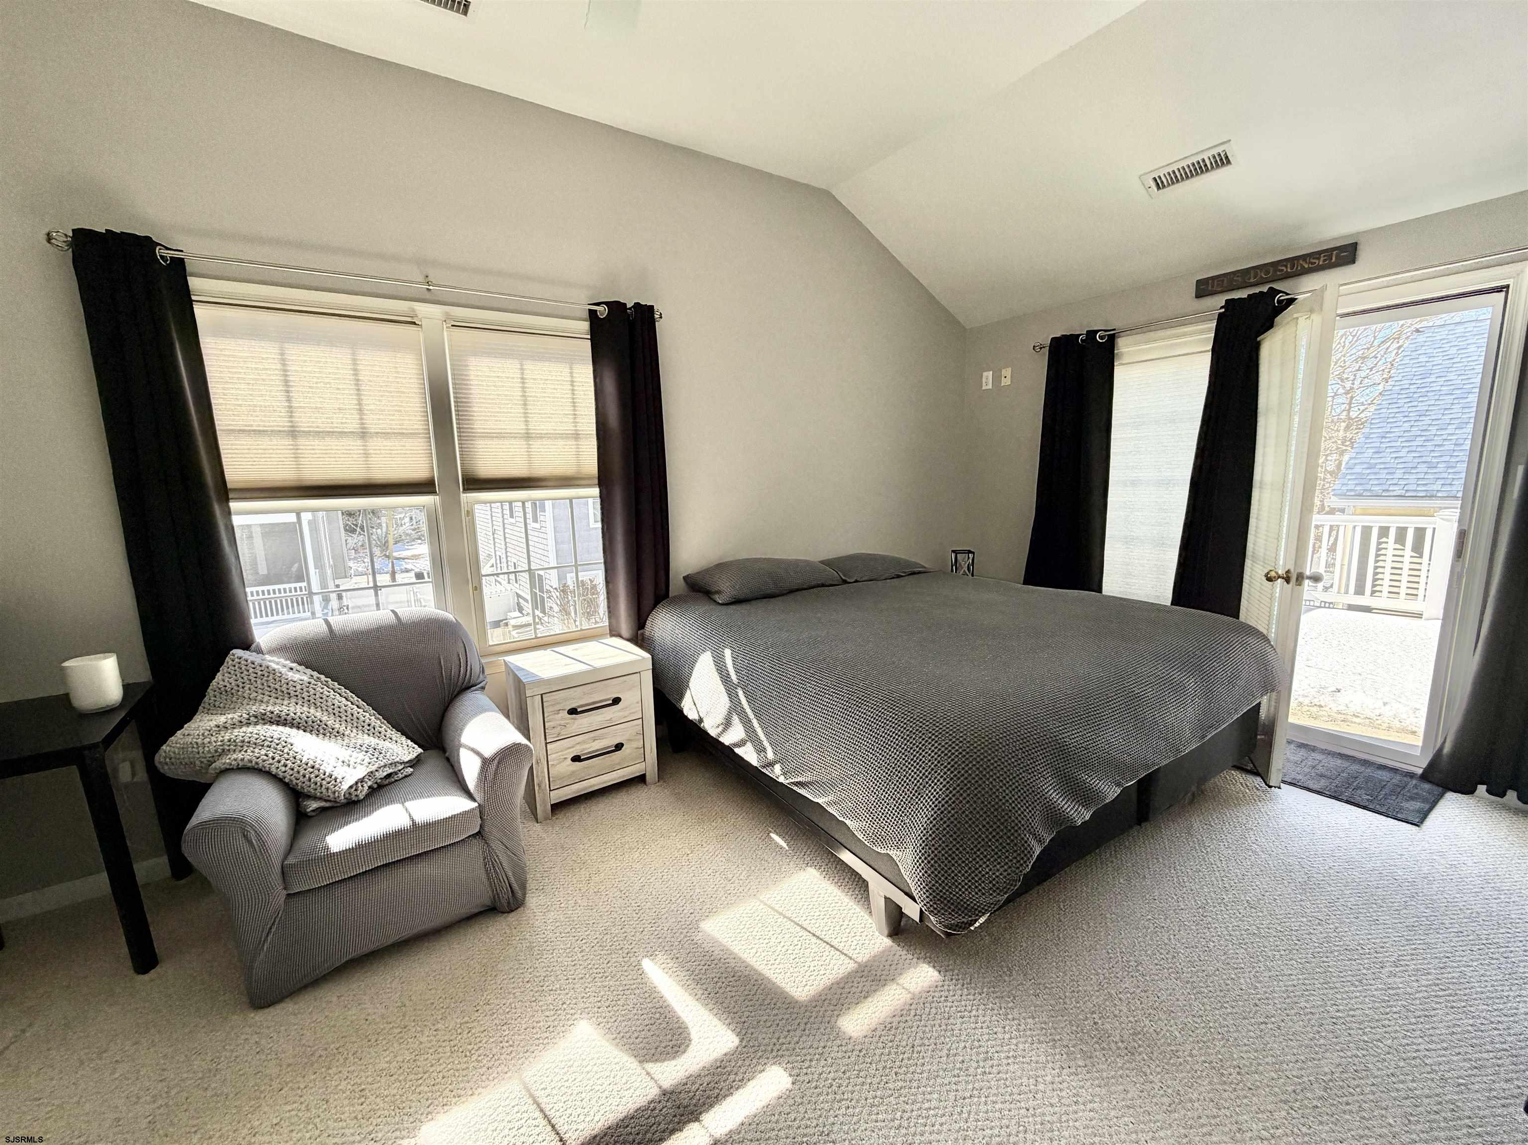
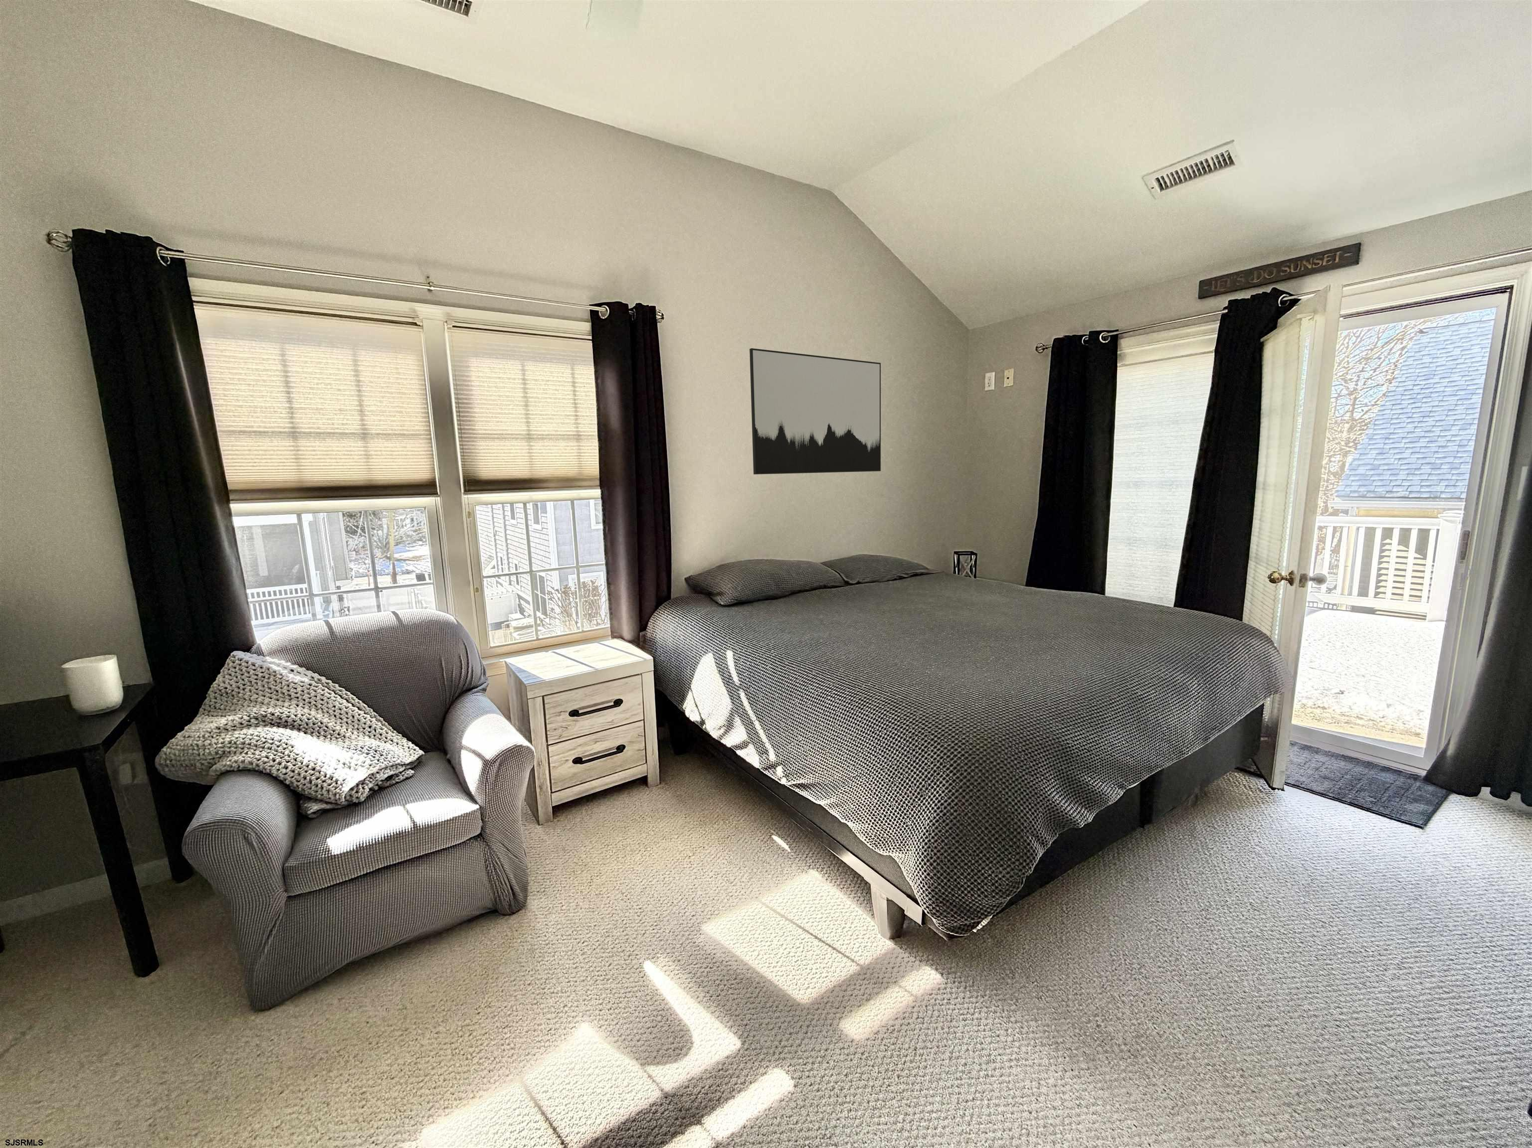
+ wall art (820, 415)
